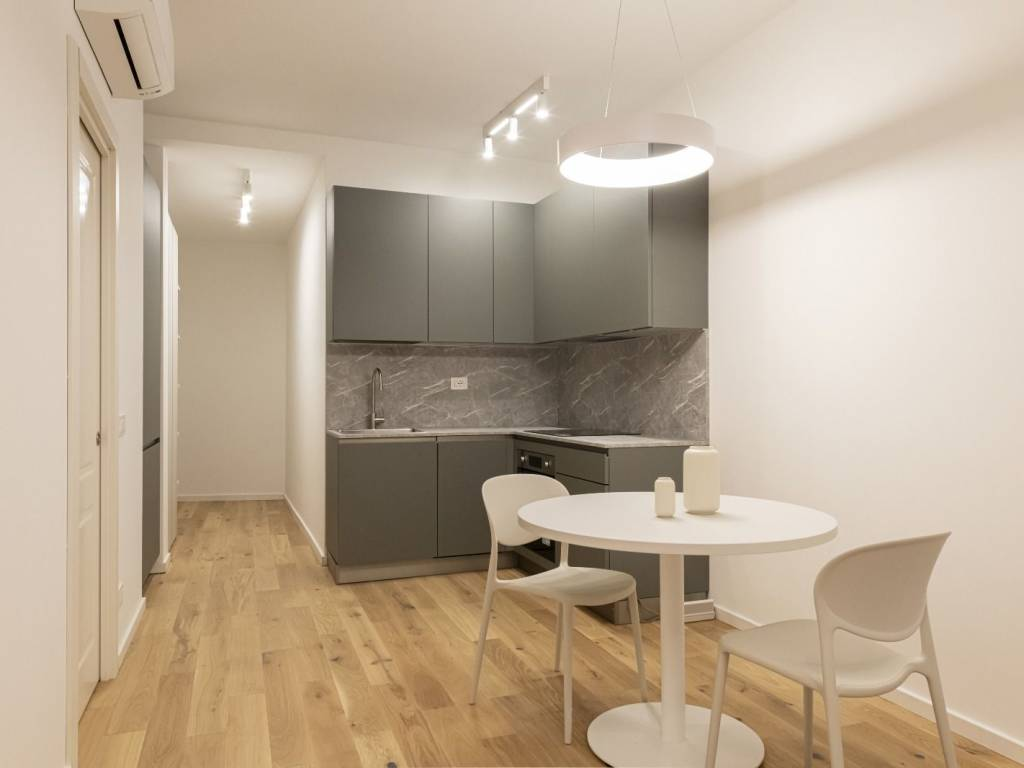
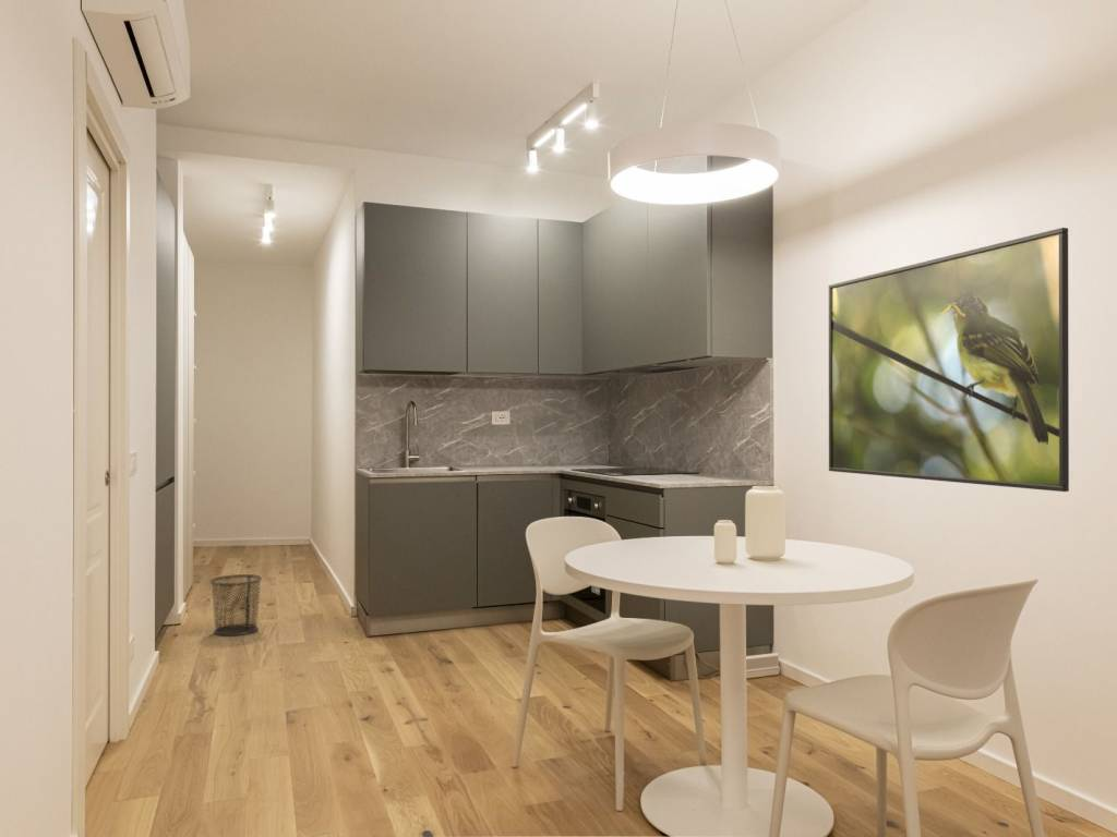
+ waste bin (236, 604)
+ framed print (927, 369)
